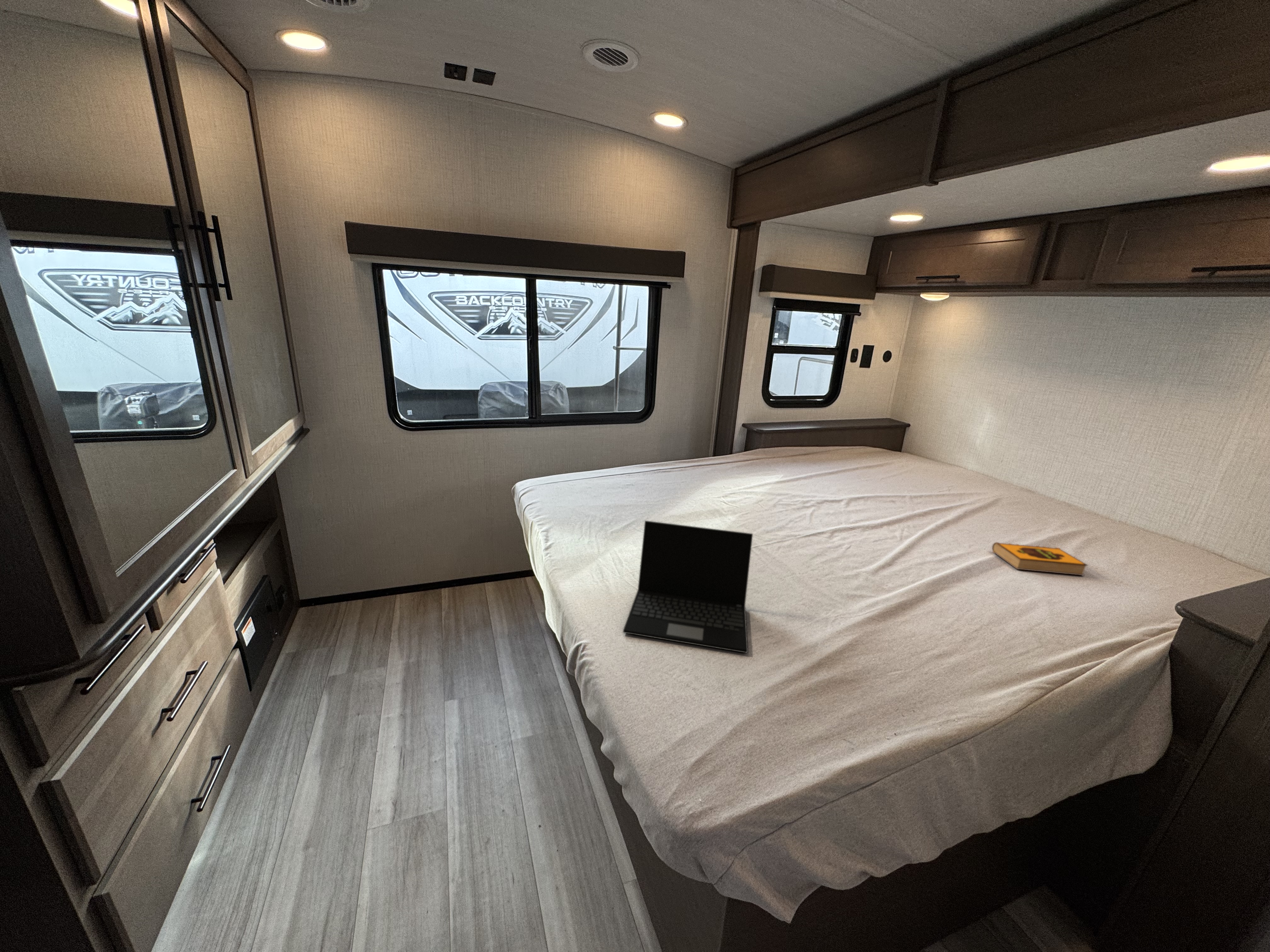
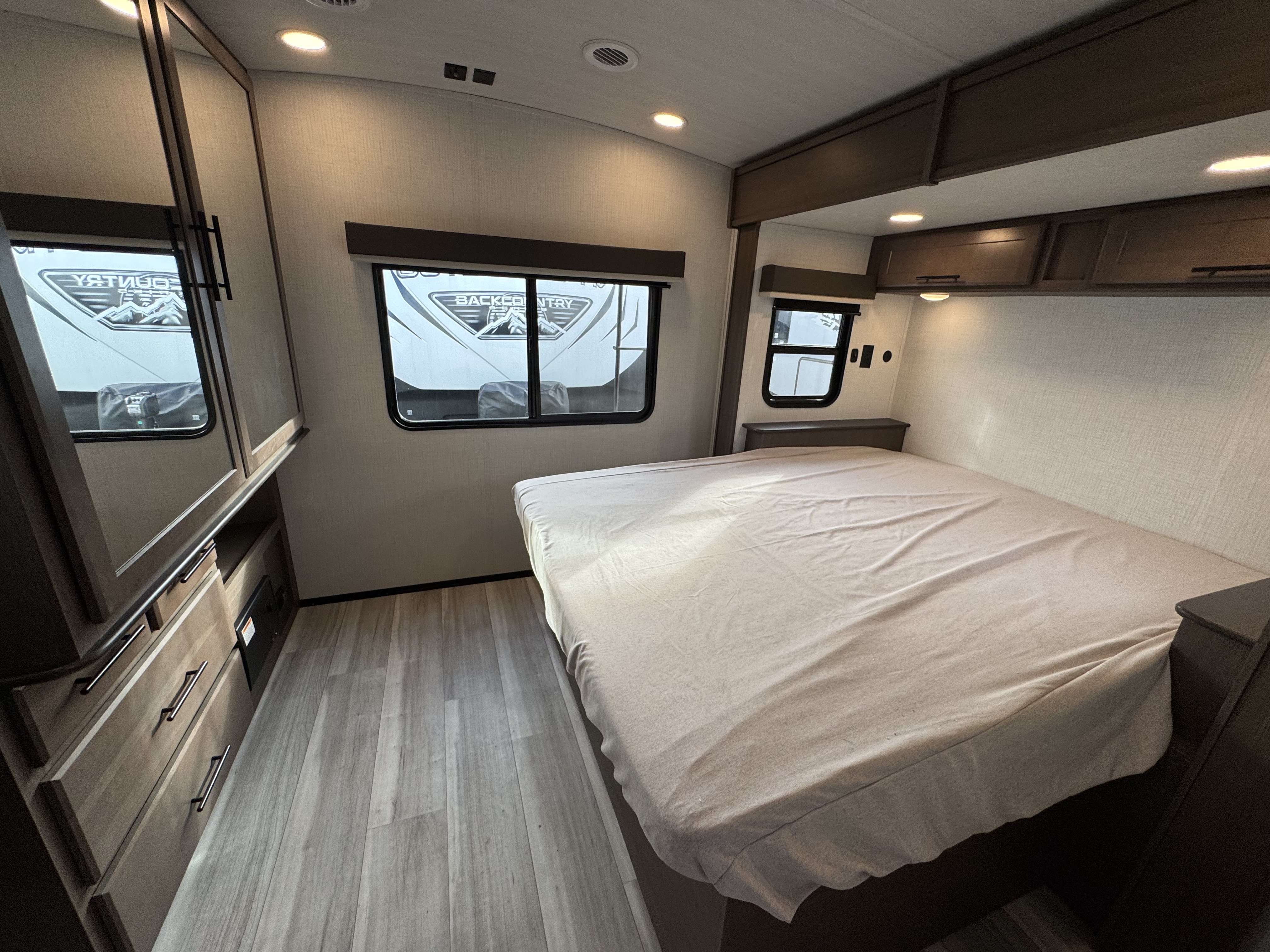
- hardback book (1037, 557)
- laptop (691, 581)
